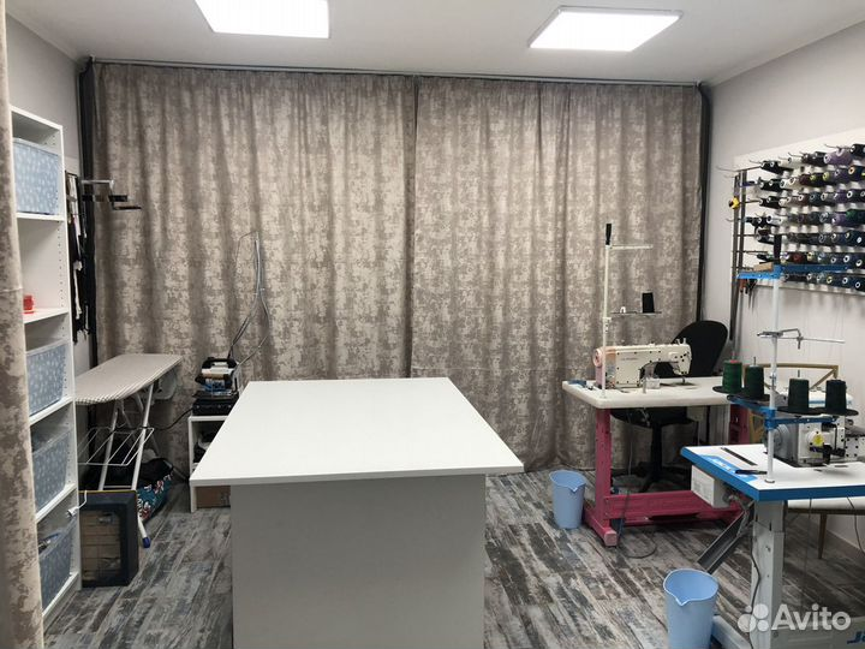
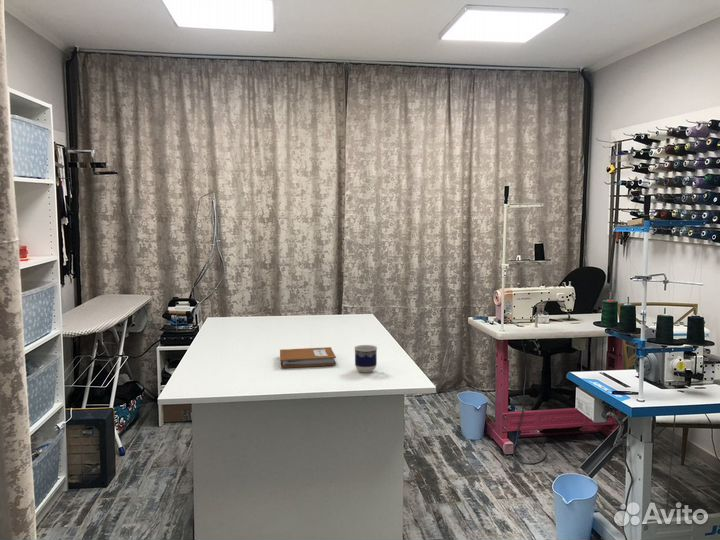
+ cup (365, 358)
+ notebook (308, 356)
